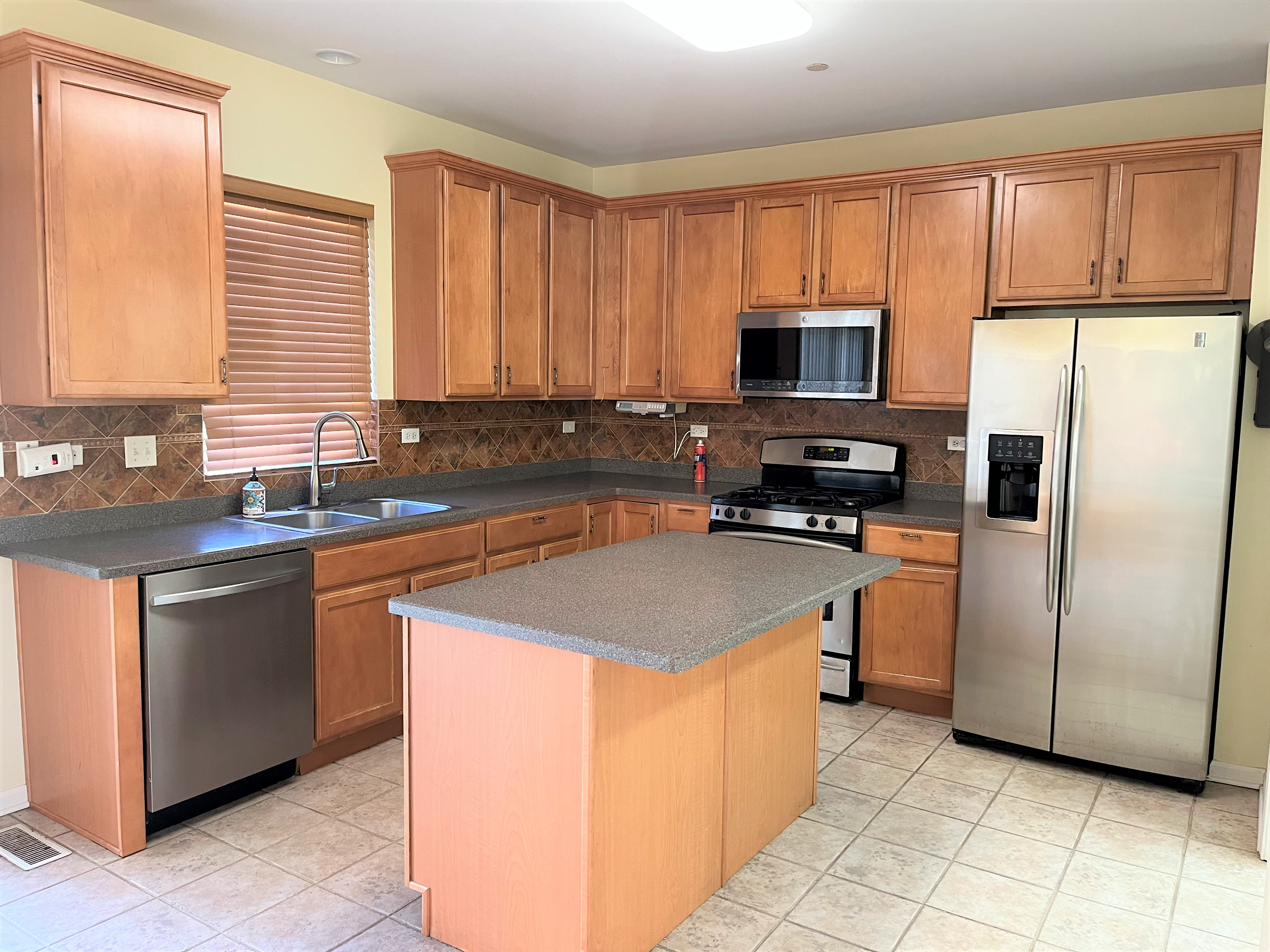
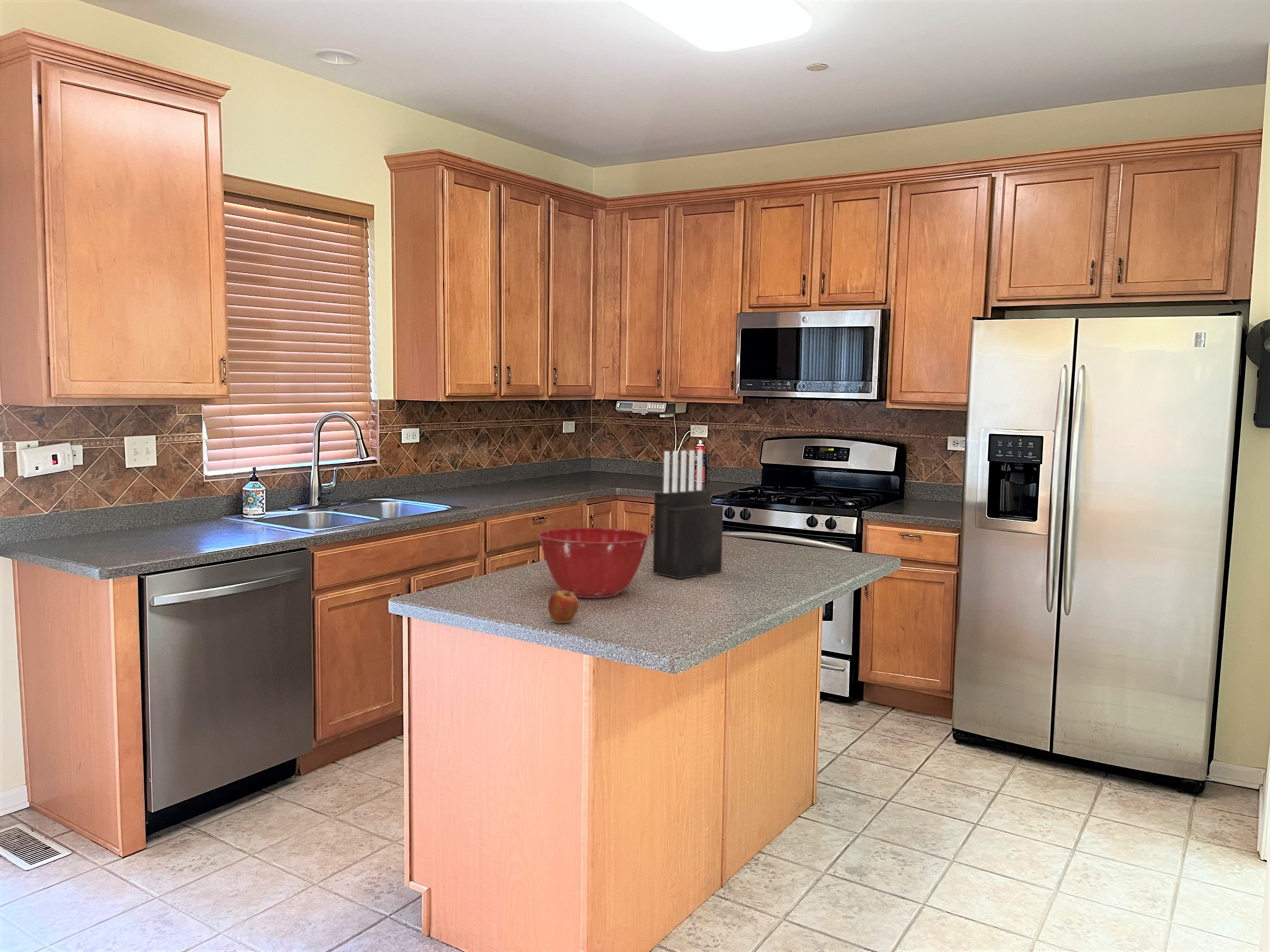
+ fruit (563, 605)
+ knife block (692, 513)
+ mixing bowl (593, 563)
